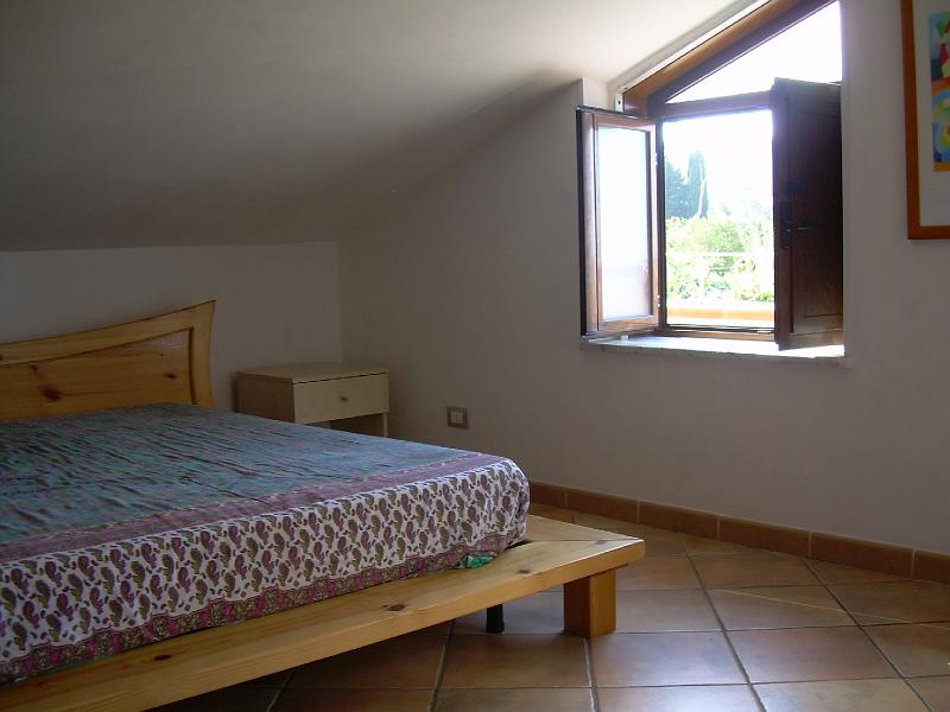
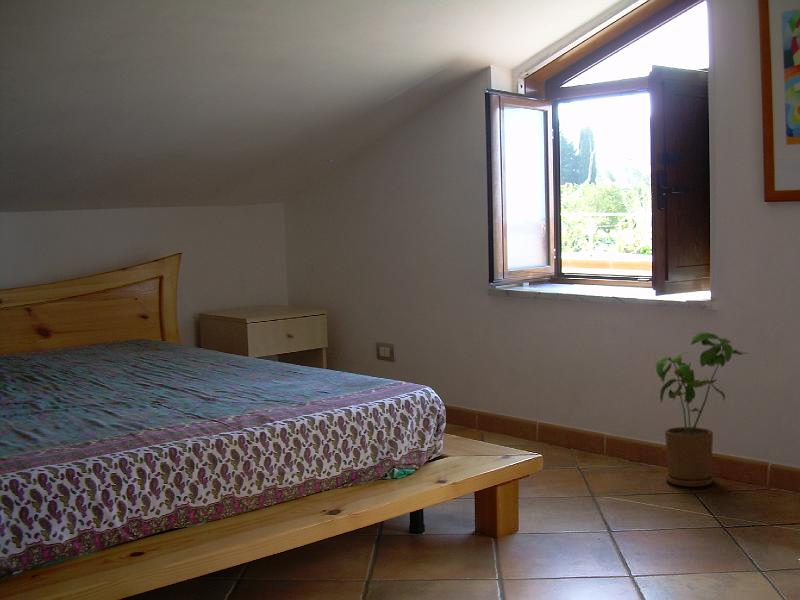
+ house plant (688, 408)
